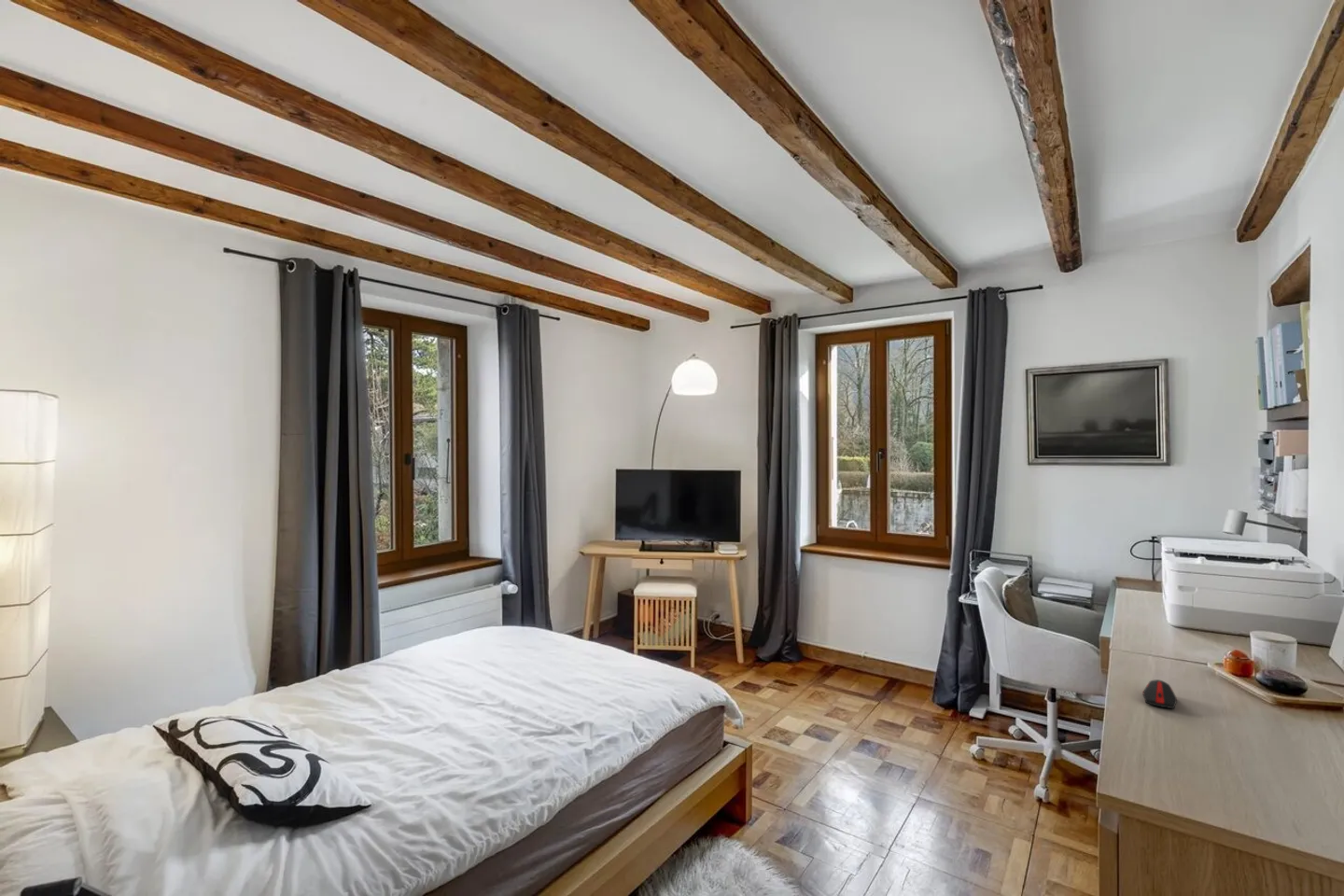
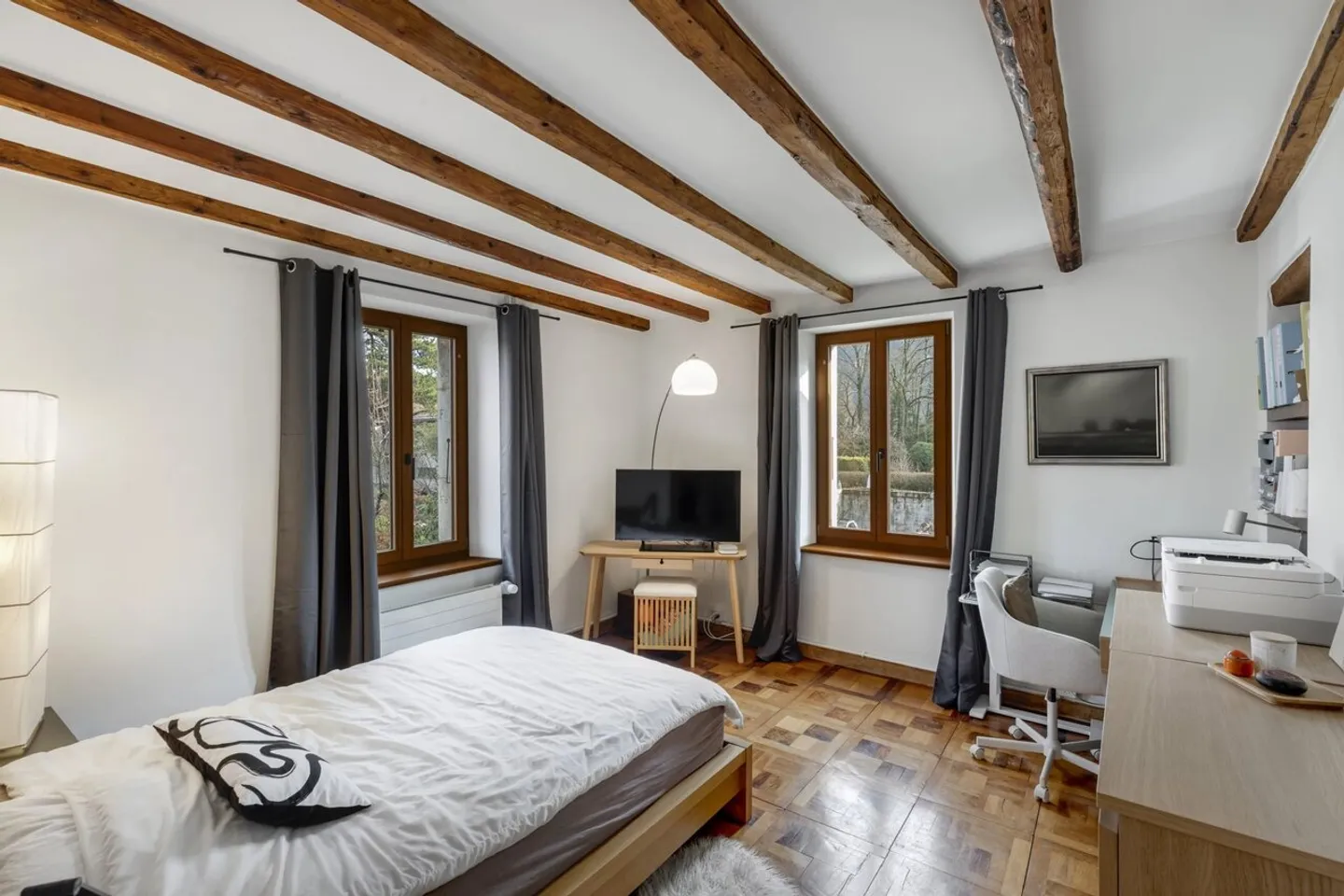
- computer mouse (1159, 691)
